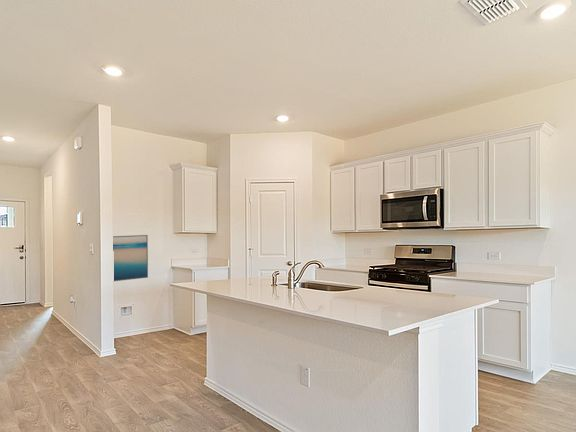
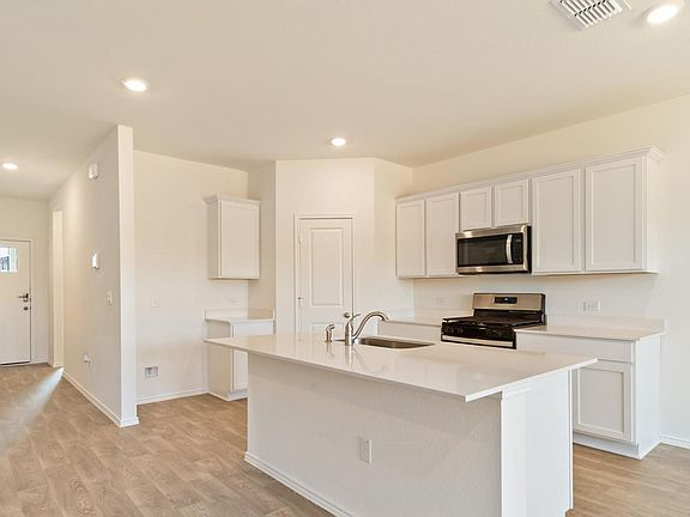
- wall art (129, 257)
